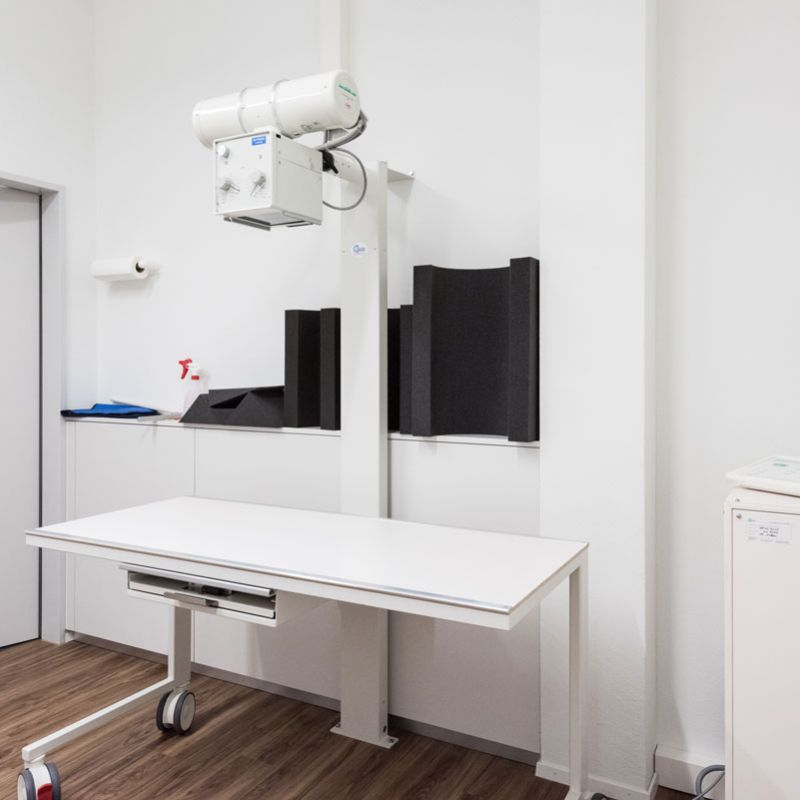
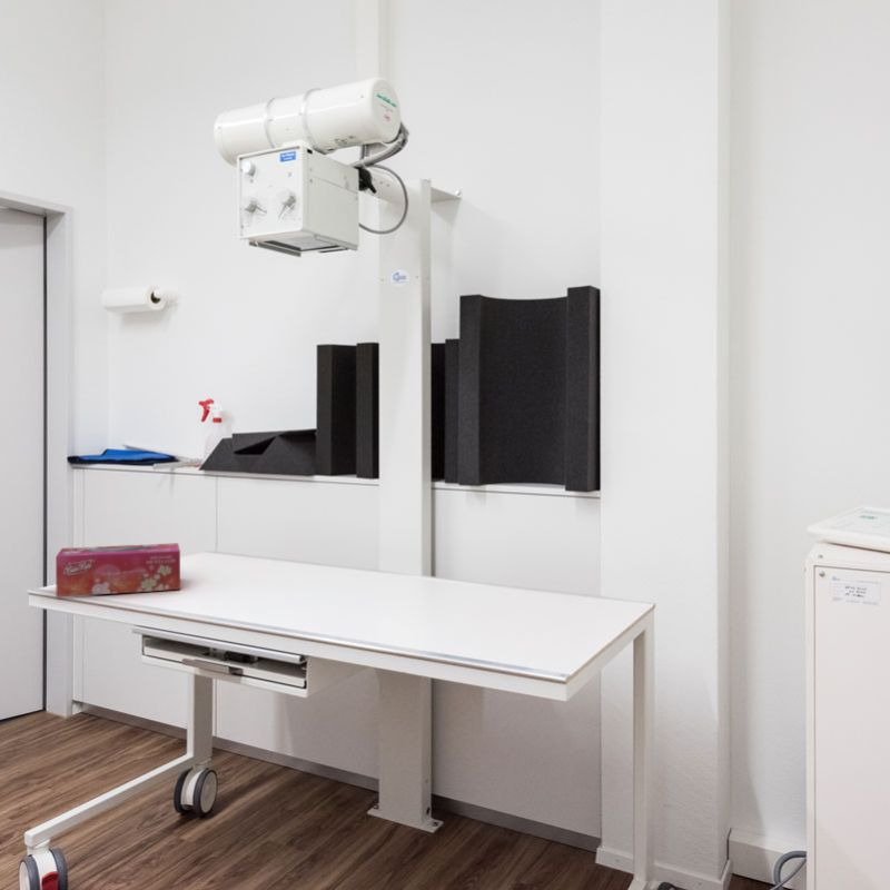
+ tissue box (120, 568)
